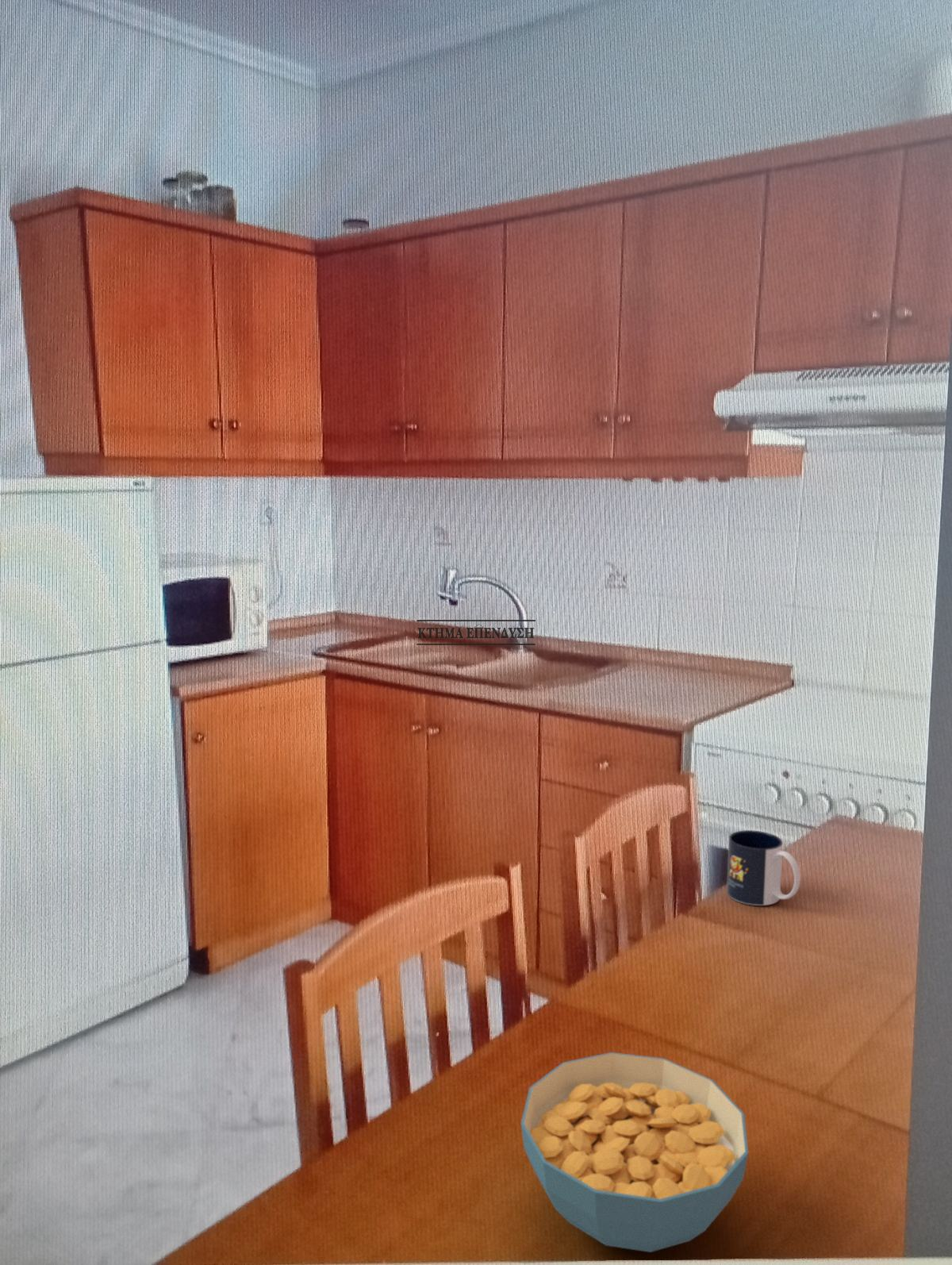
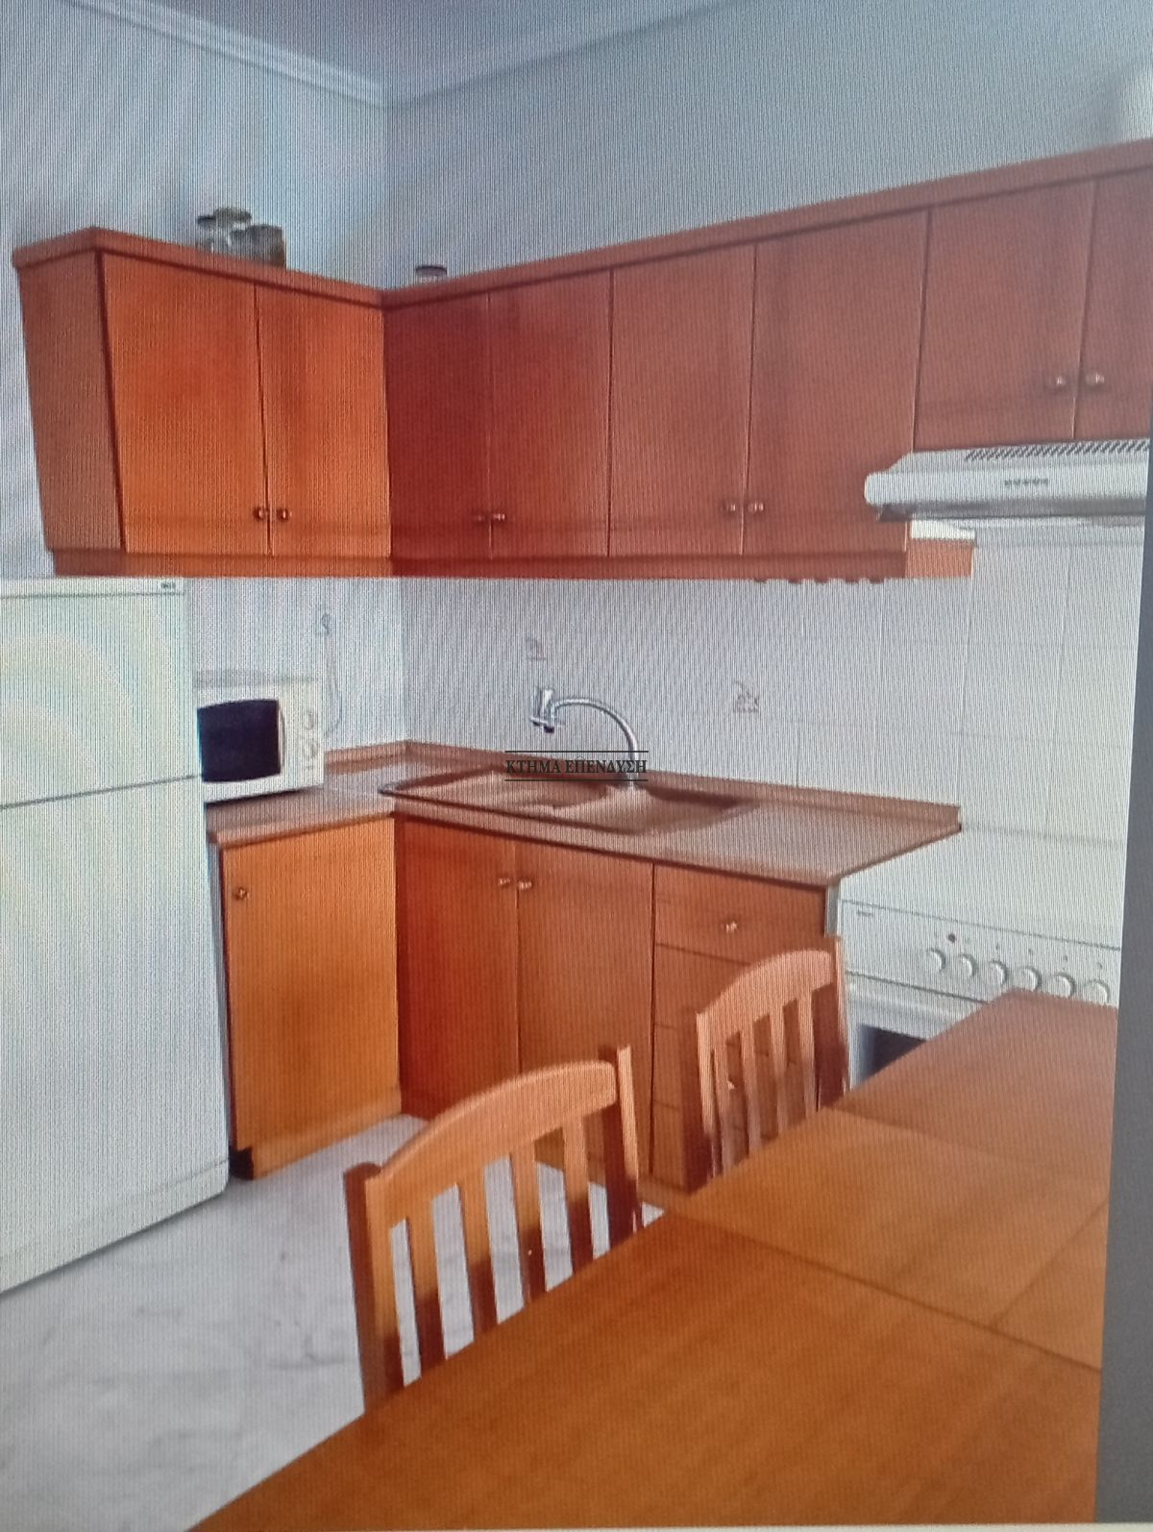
- cereal bowl (631, 1167)
- mug (765, 871)
